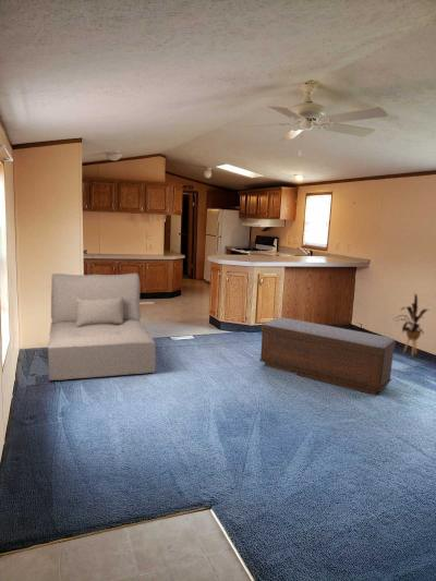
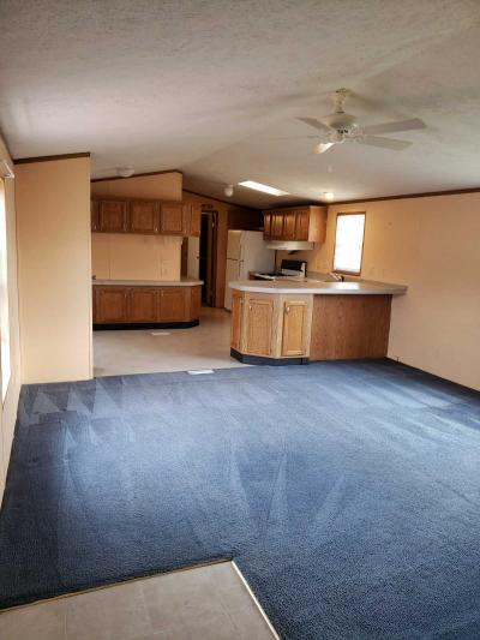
- house plant (410, 323)
- sofa (99, 320)
- bench (324, 351)
